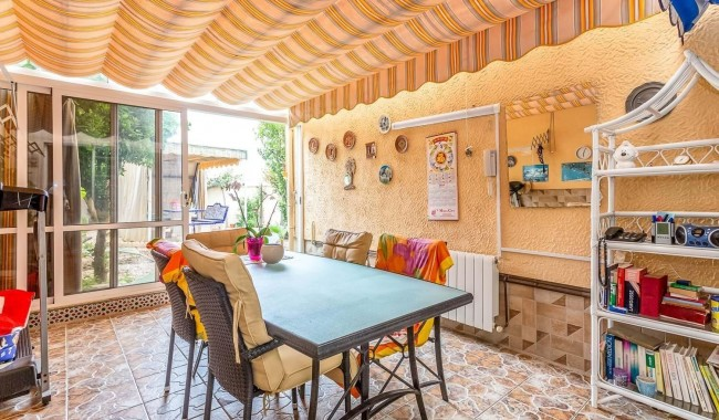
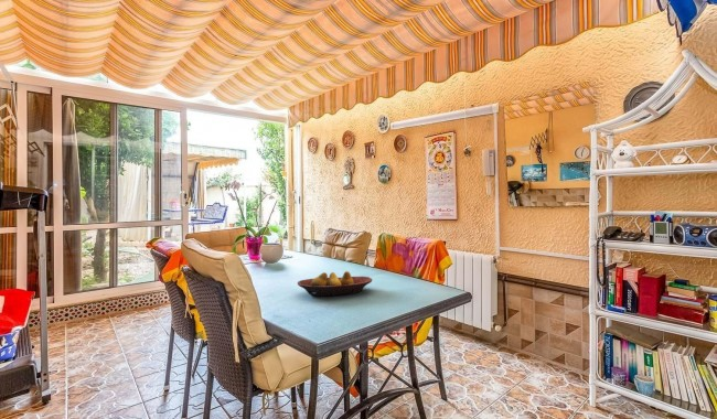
+ fruit bowl (335, 281)
